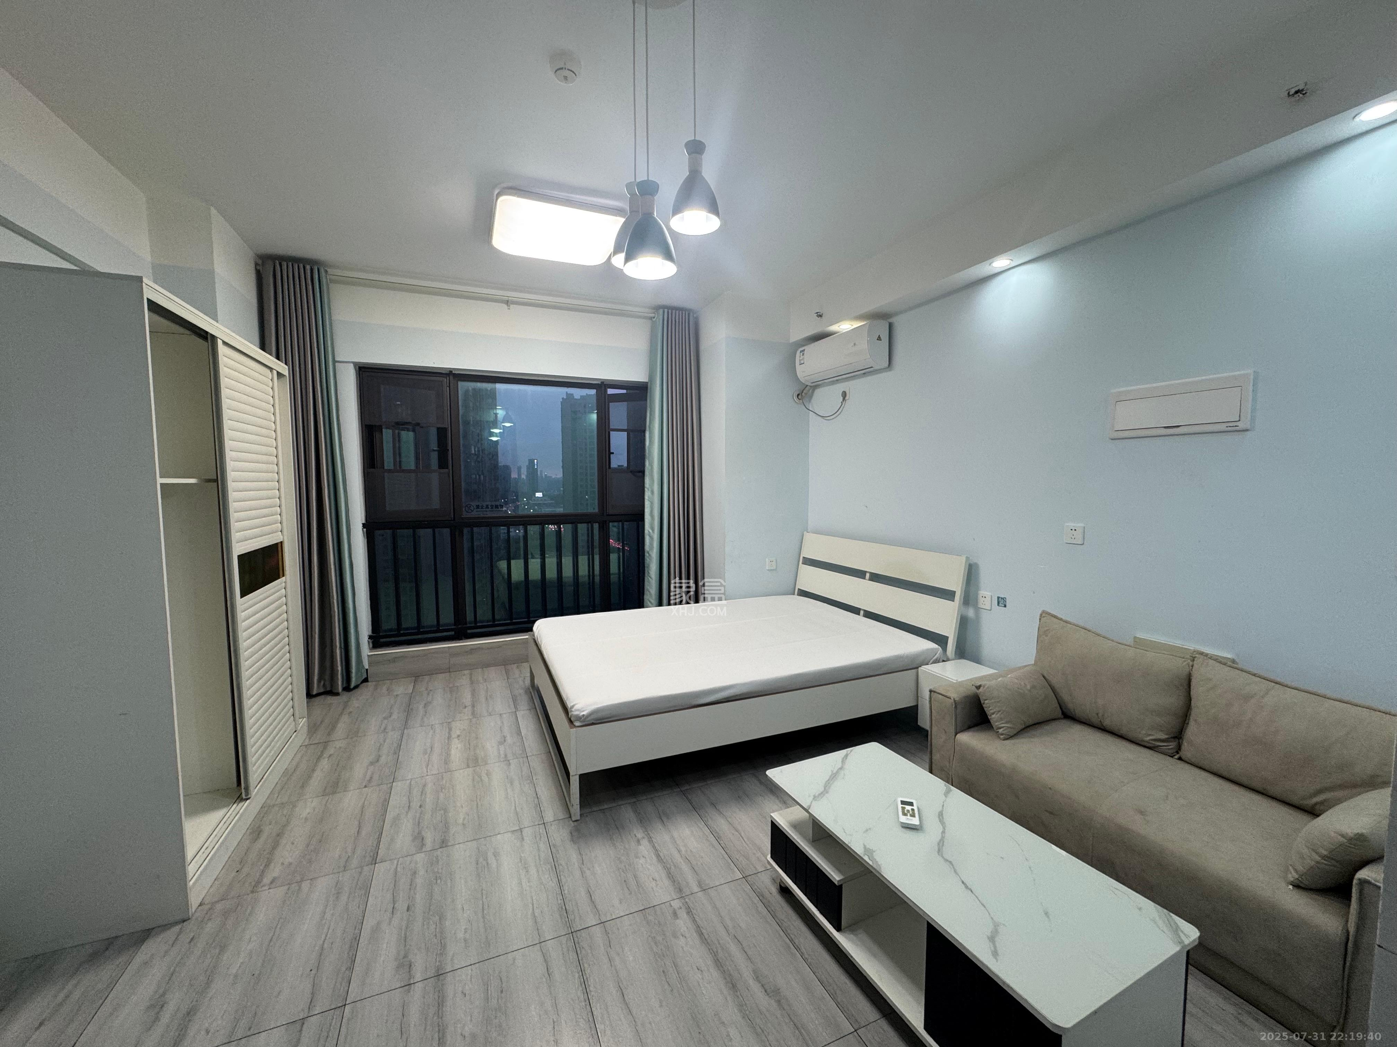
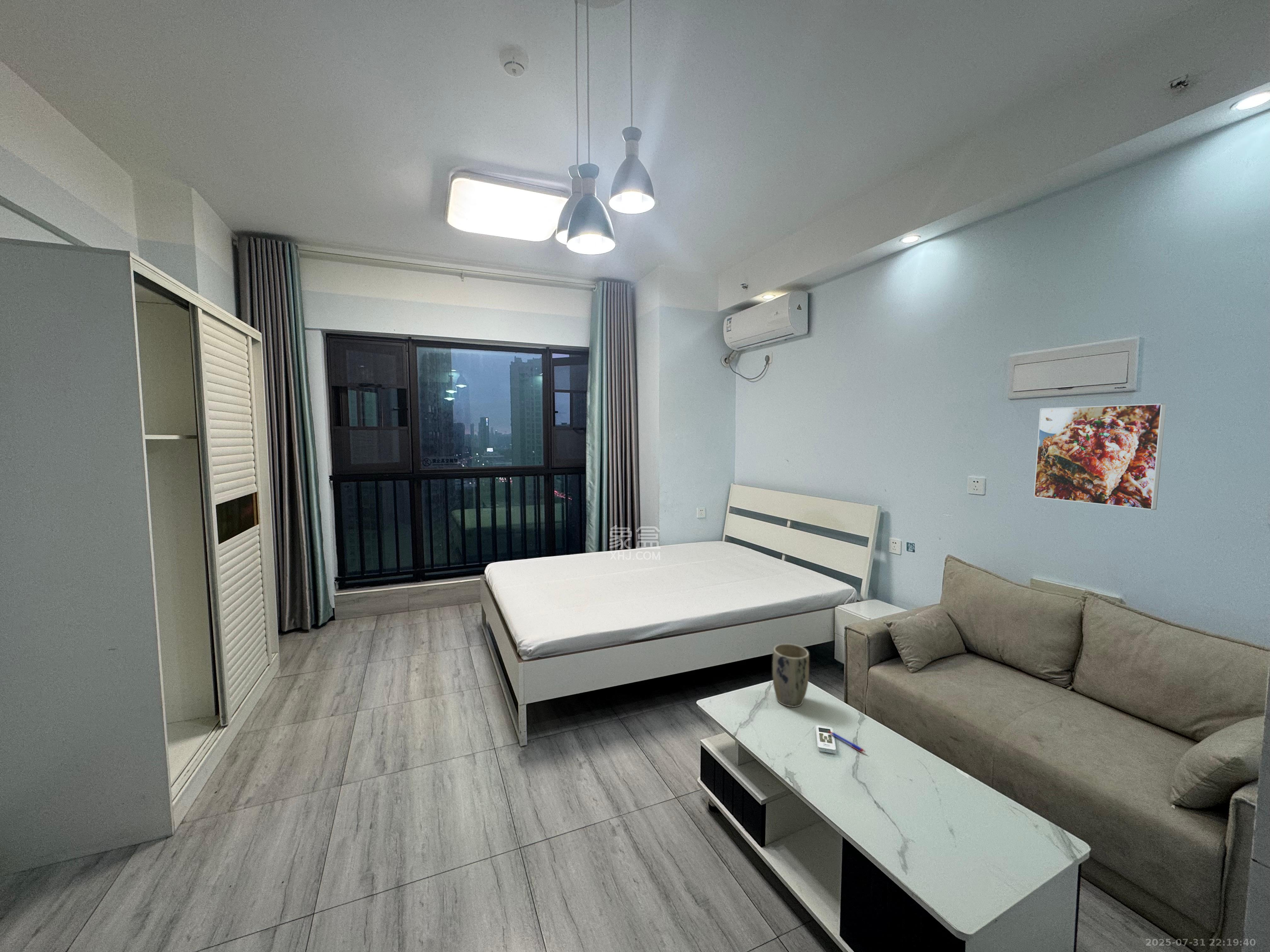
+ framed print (1093, 455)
+ plant pot (790, 676)
+ pen (845, 740)
